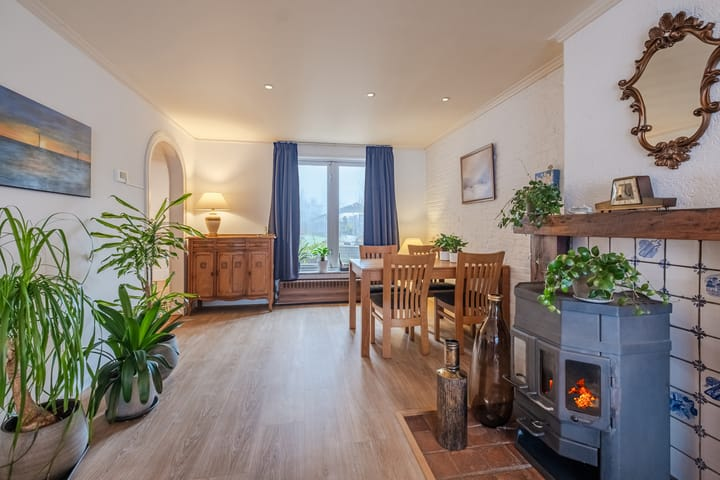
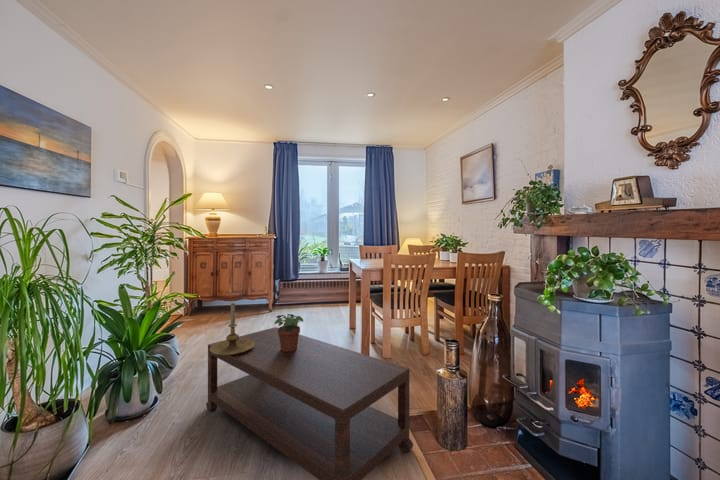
+ potted plant (287, 332)
+ candle holder (232, 325)
+ coffee table (298, 390)
